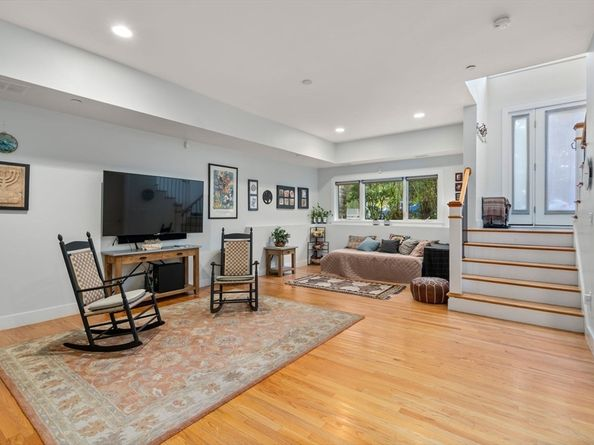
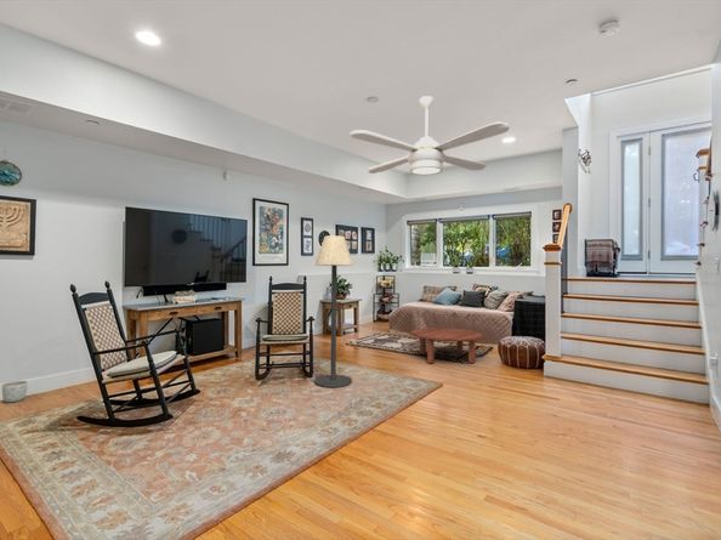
+ ceiling fan (426, 135)
+ coffee table (445, 340)
+ planter (15, 392)
+ floor lamp (334, 308)
